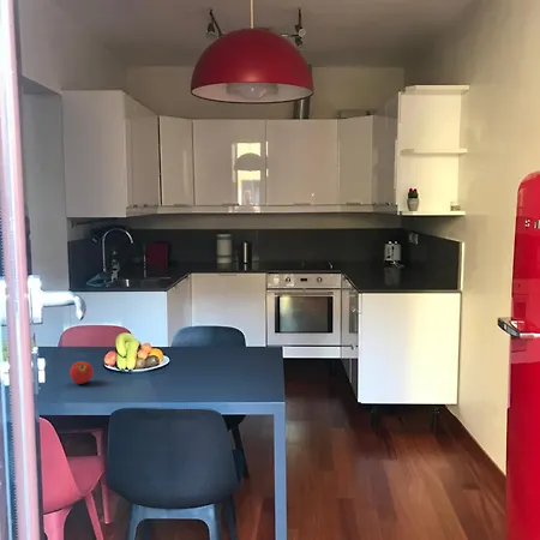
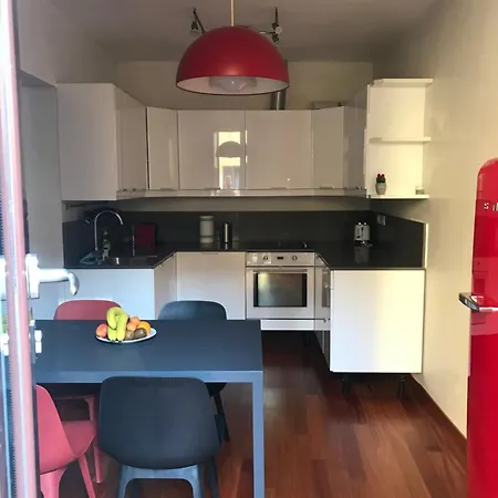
- fruit (82, 372)
